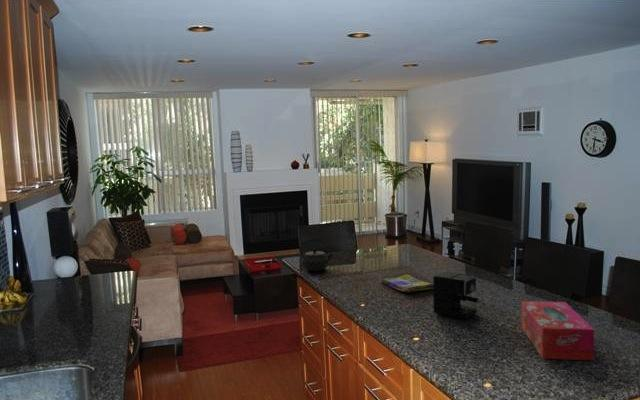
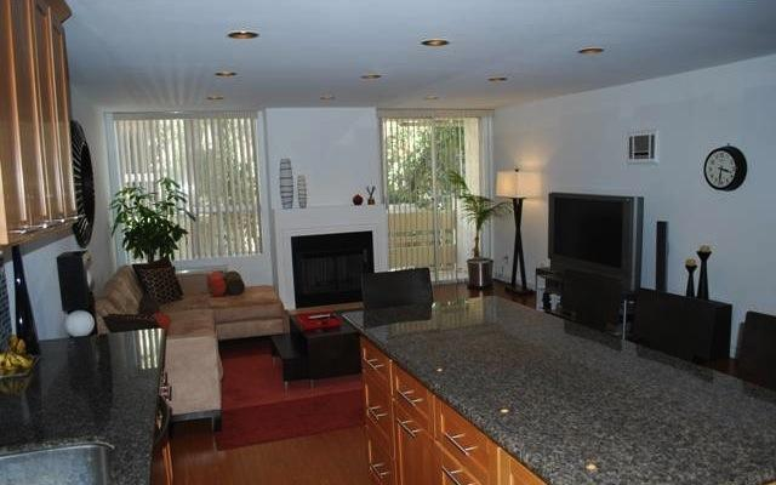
- kettle (316, 254)
- dish towel (407, 283)
- tissue box (554, 328)
- coffee maker (462, 289)
